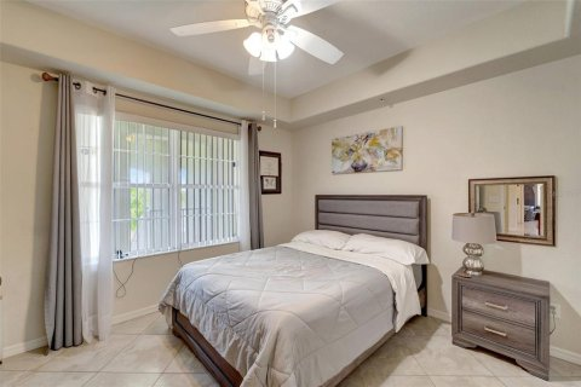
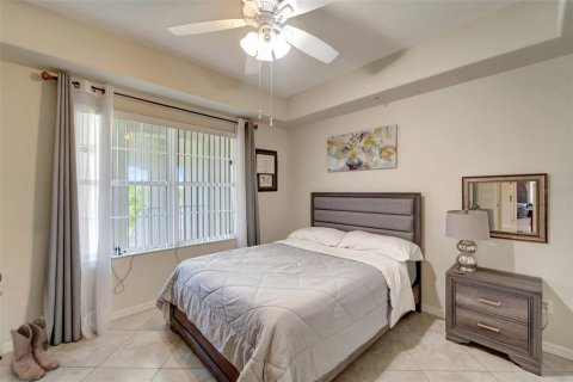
+ boots (35, 345)
